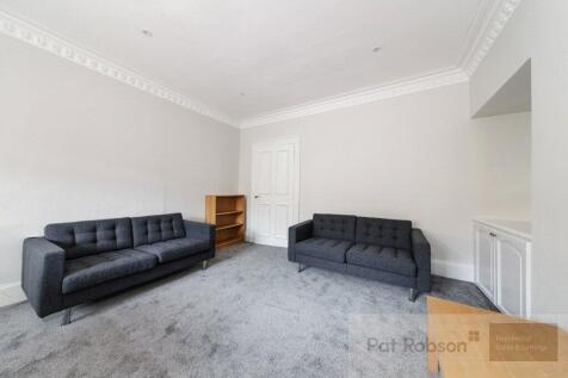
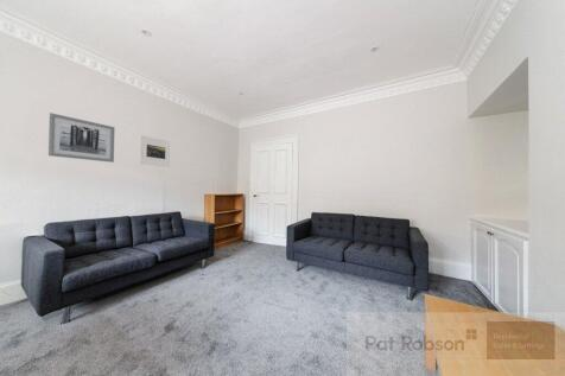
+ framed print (155, 152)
+ wall art (84, 140)
